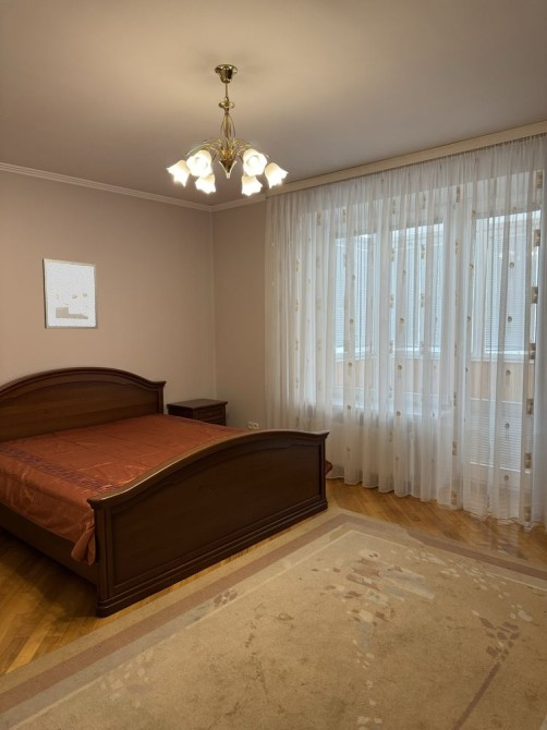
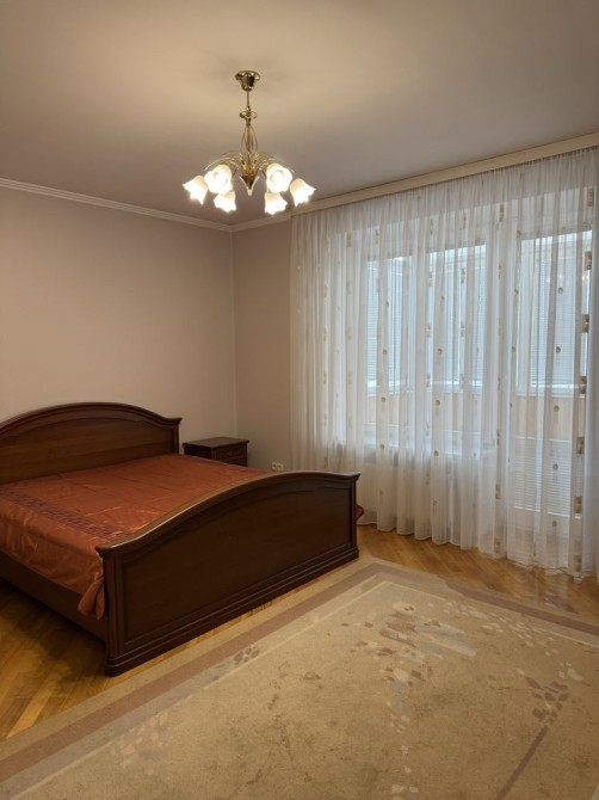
- wall art (71, 295)
